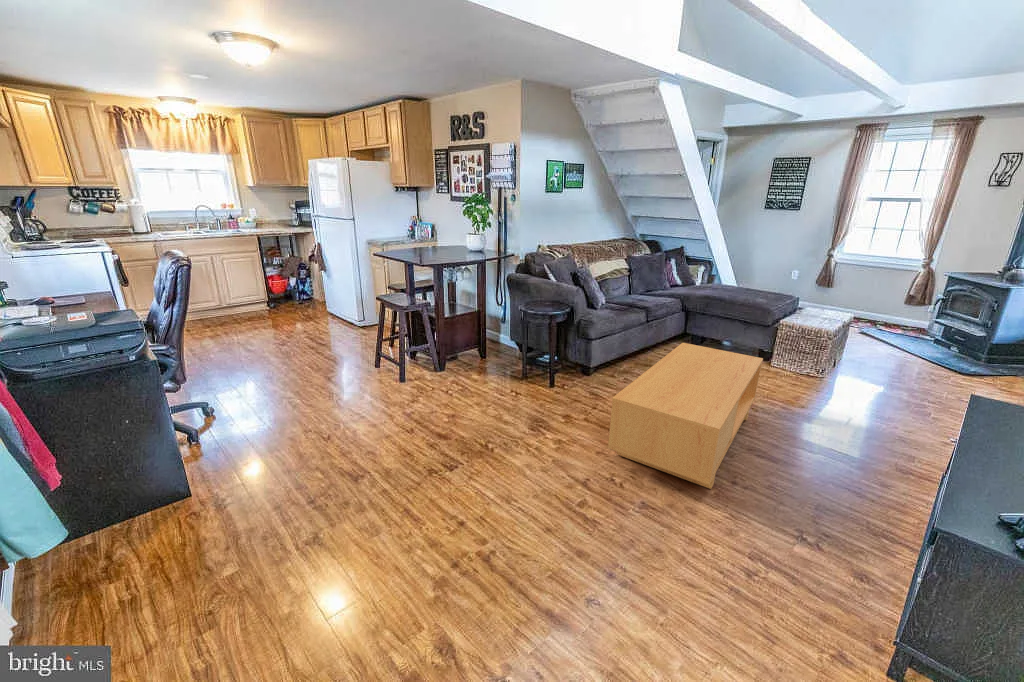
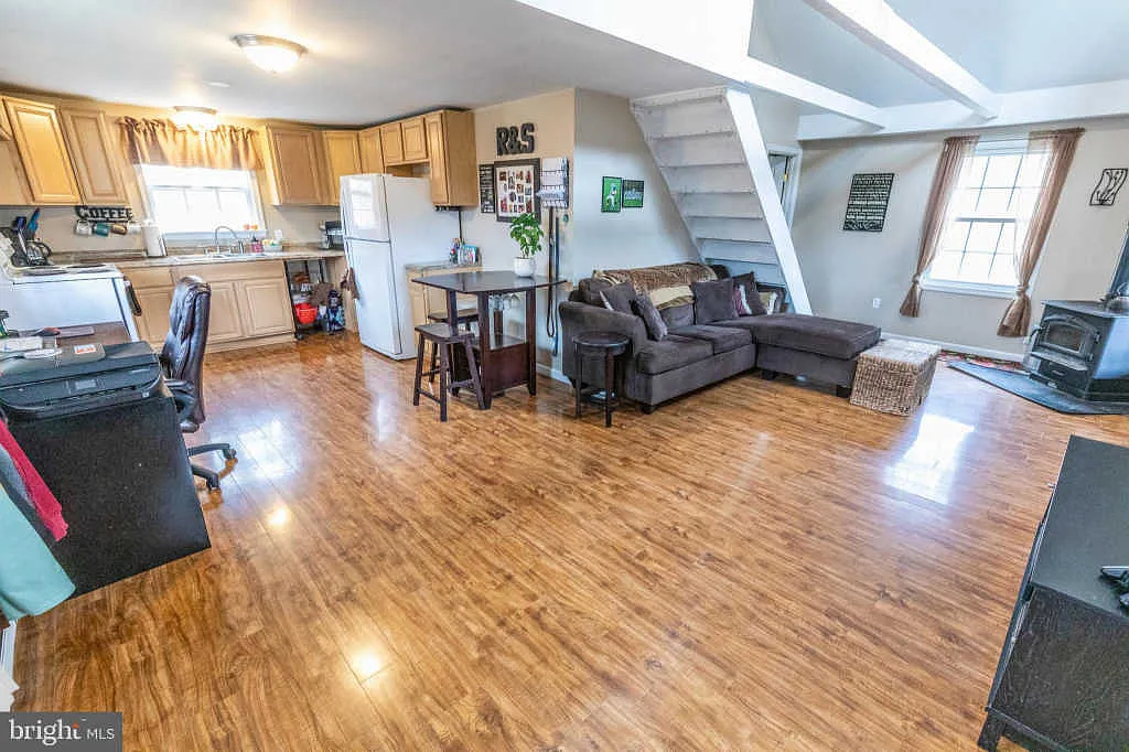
- coffee table (691, 405)
